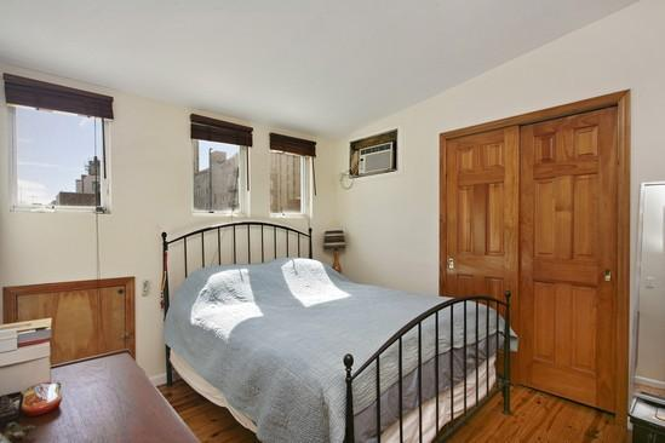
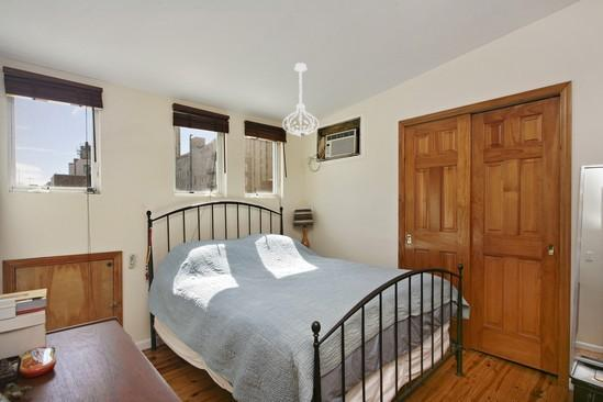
+ ceiling light fixture (300, 101)
